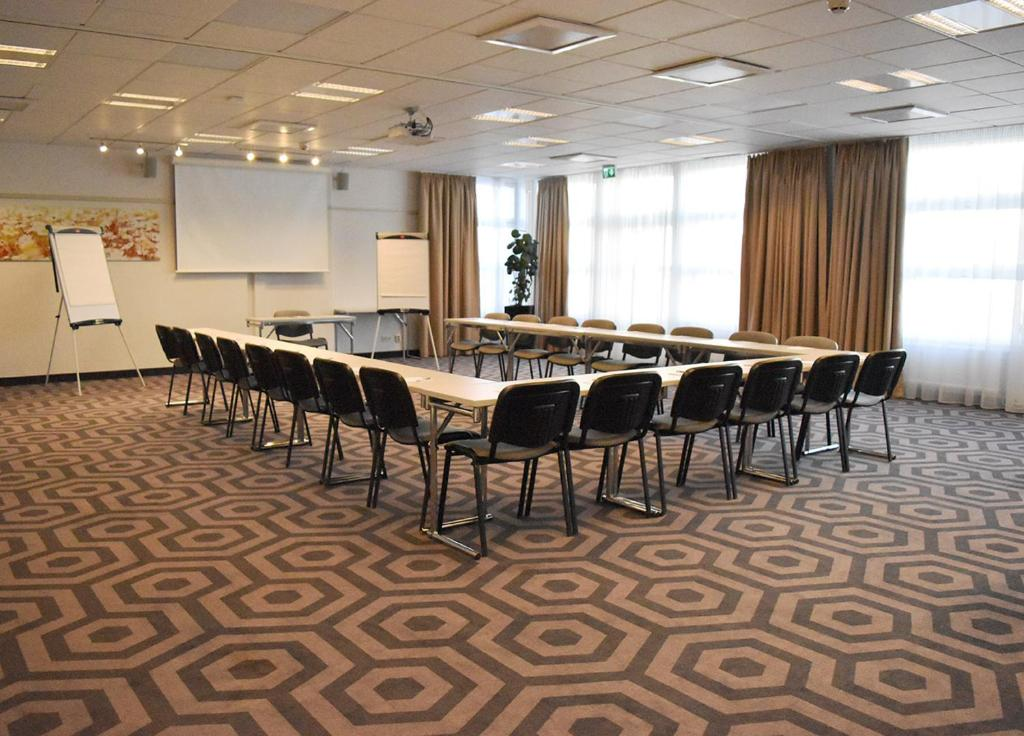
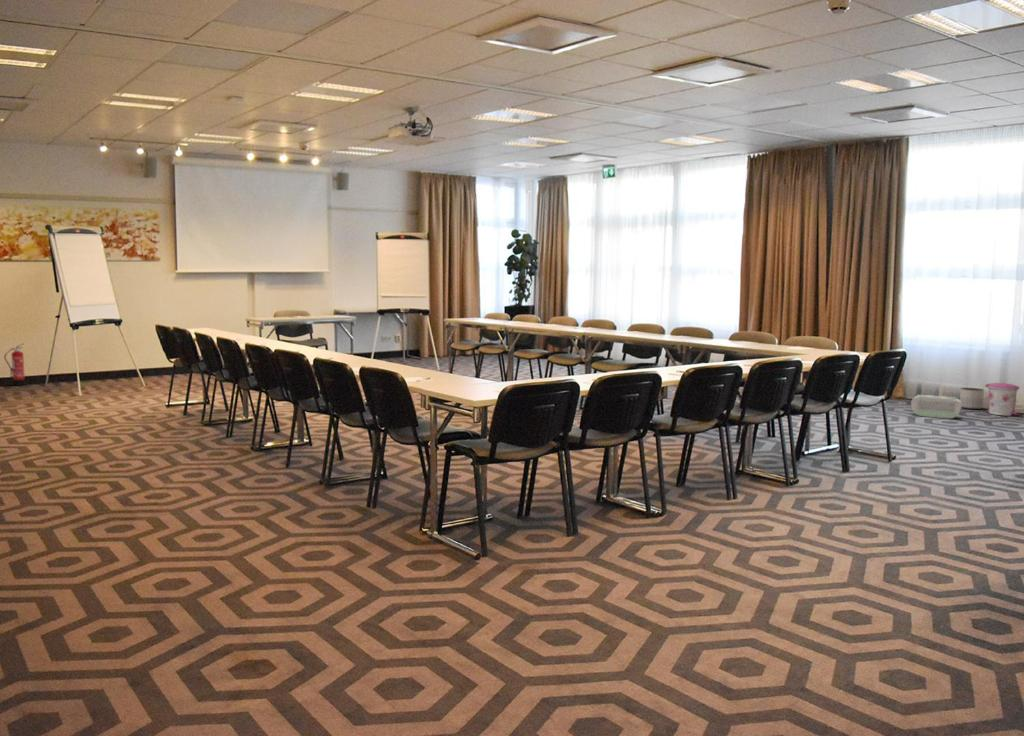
+ trash can (1002, 399)
+ fire extinguisher (15, 364)
+ air purifier (936, 406)
+ planter (971, 398)
